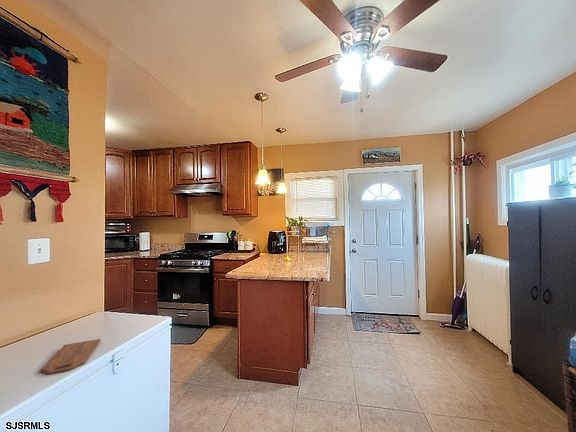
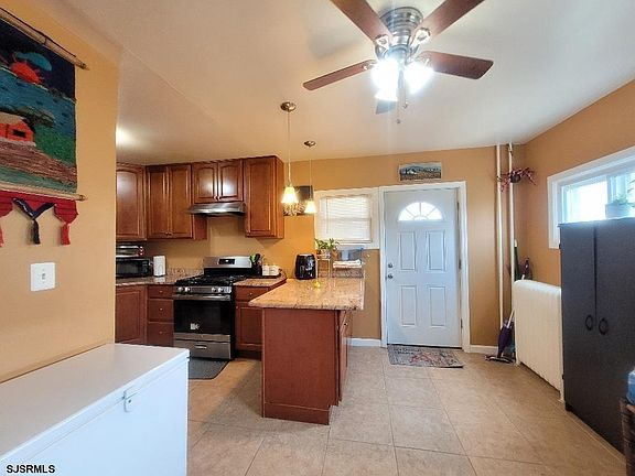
- cutting board (72, 355)
